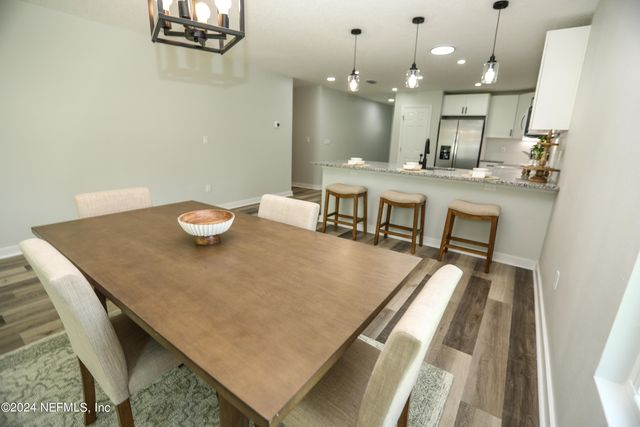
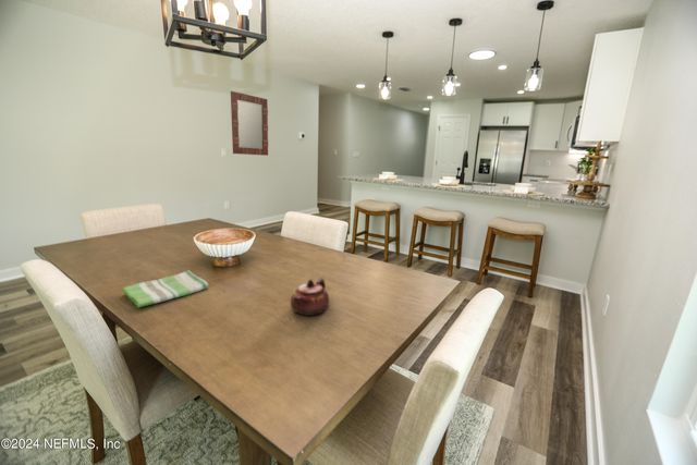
+ home mirror (250, 125)
+ dish towel (167, 286)
+ teapot (310, 294)
